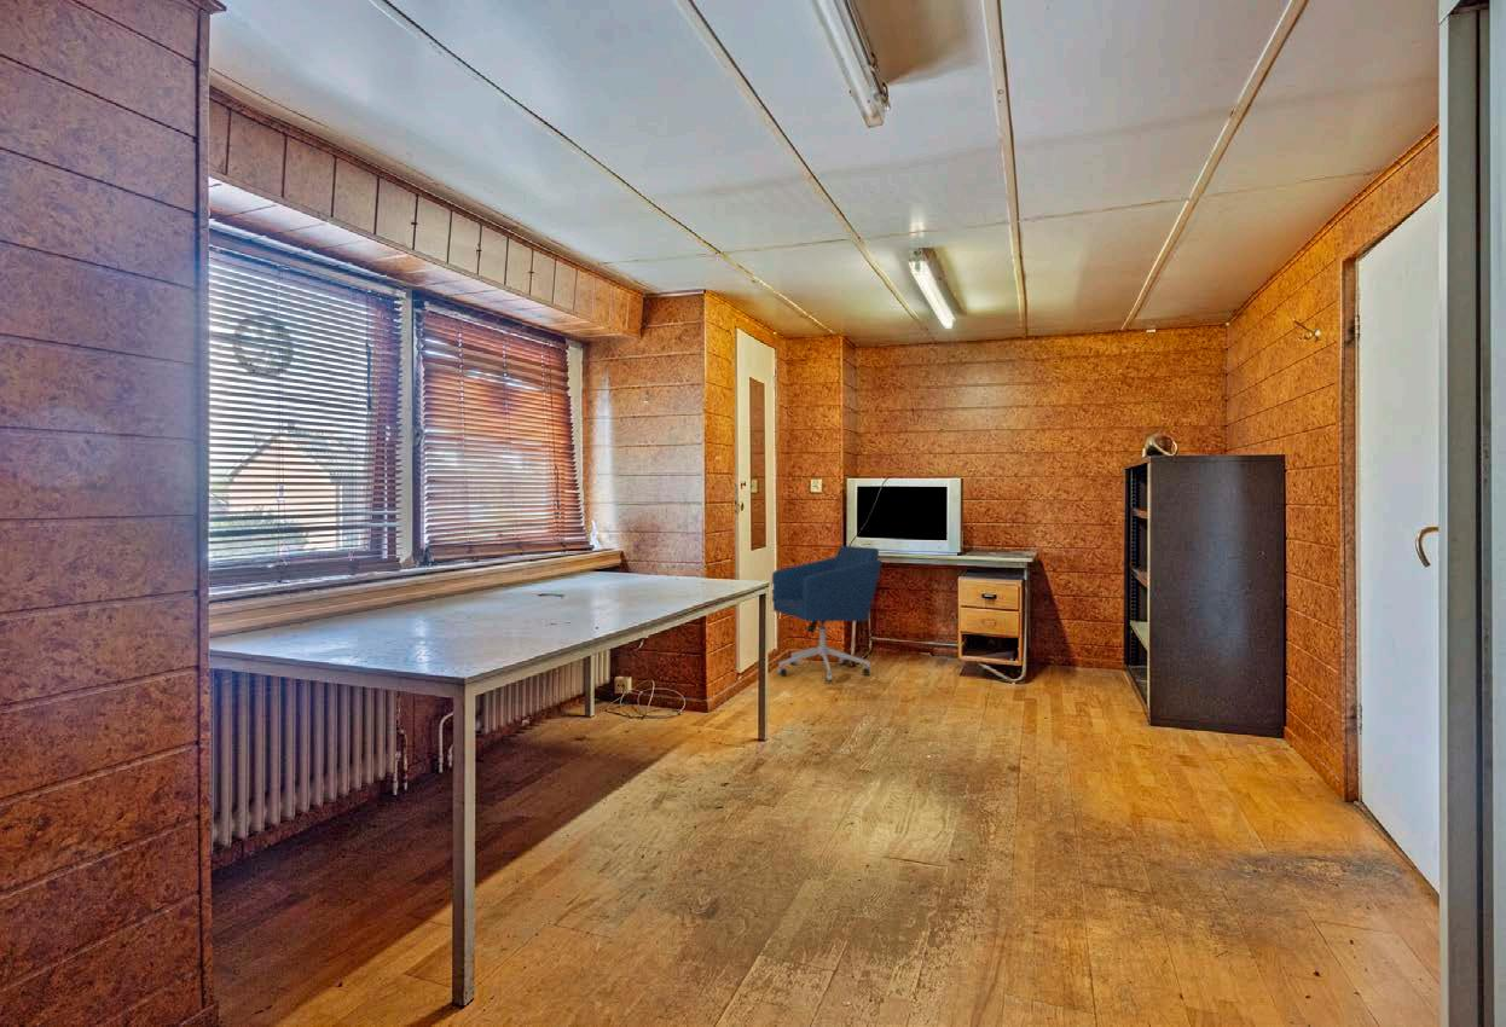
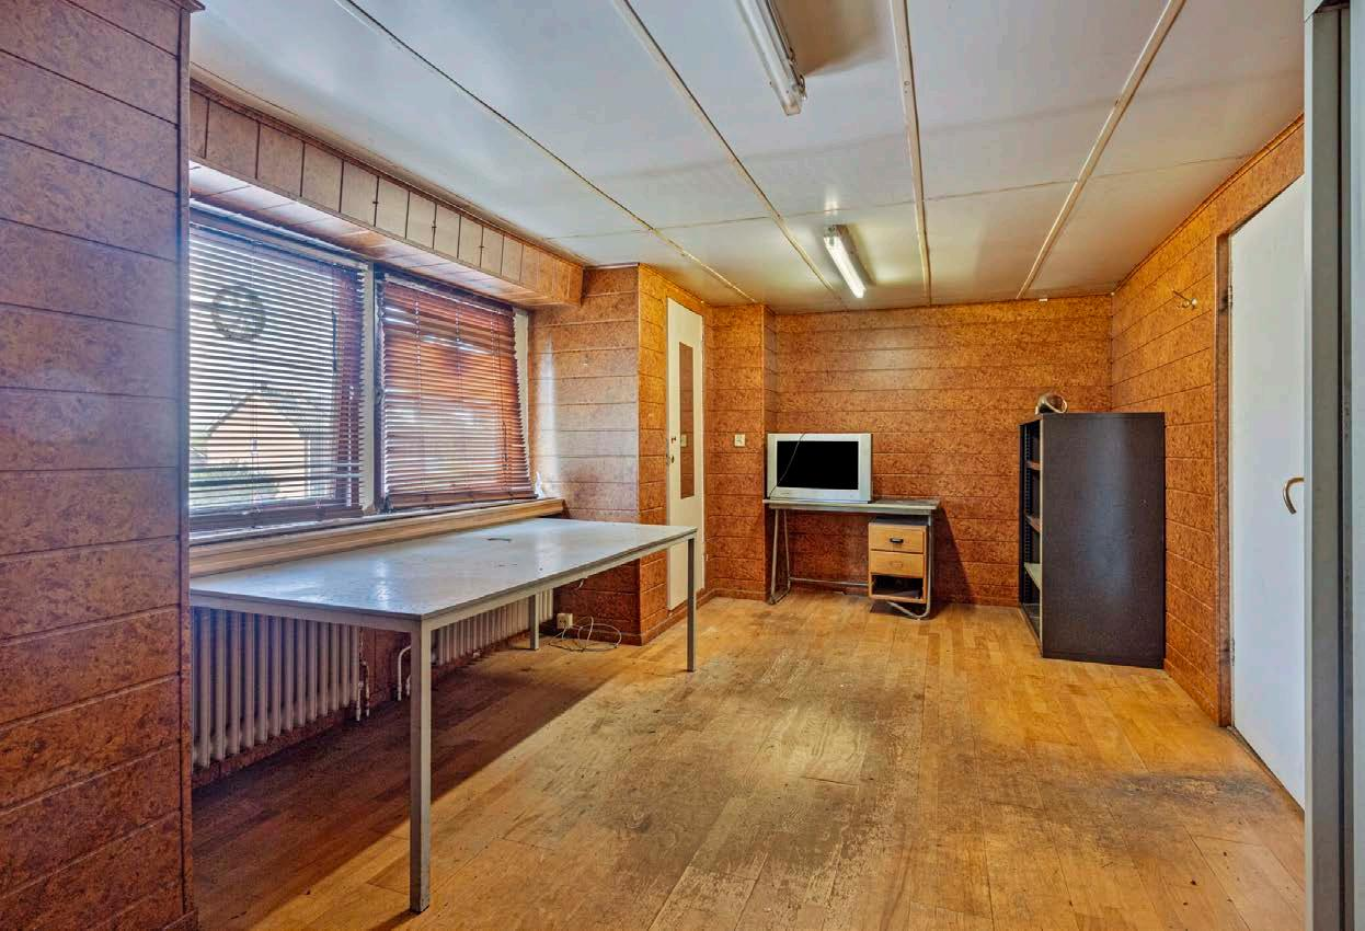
- office chair (824, 609)
